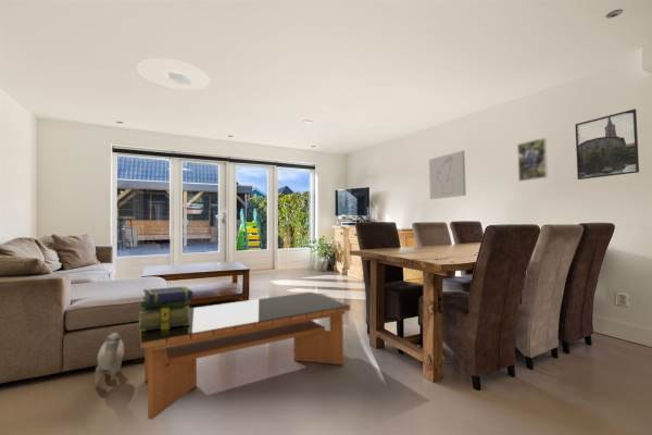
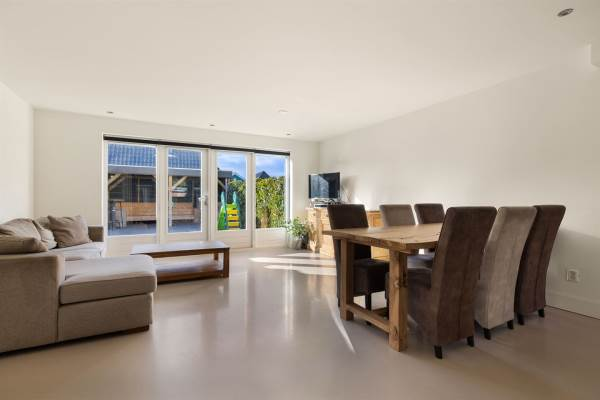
- ceiling light (175, 73)
- plush toy (109, 352)
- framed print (604, 146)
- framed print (531, 160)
- coffee table (249, 340)
- stack of books (166, 306)
- wall art (446, 176)
